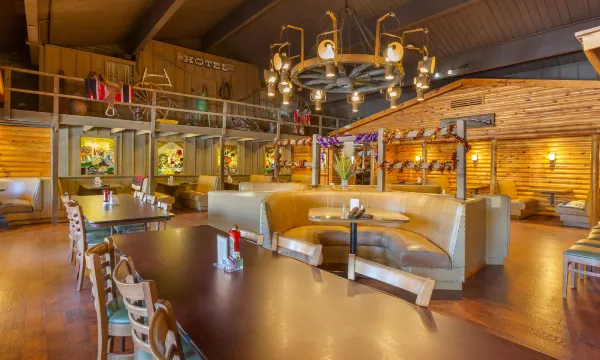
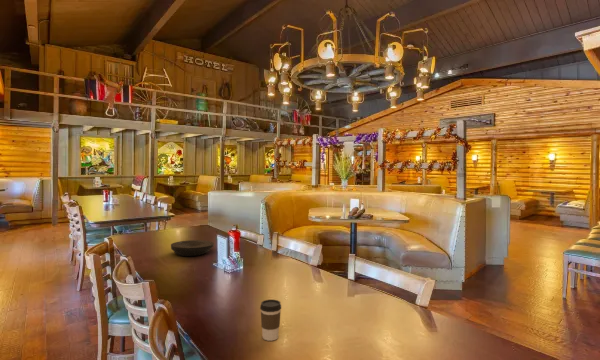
+ coffee cup (270, 319)
+ plate (192, 248)
